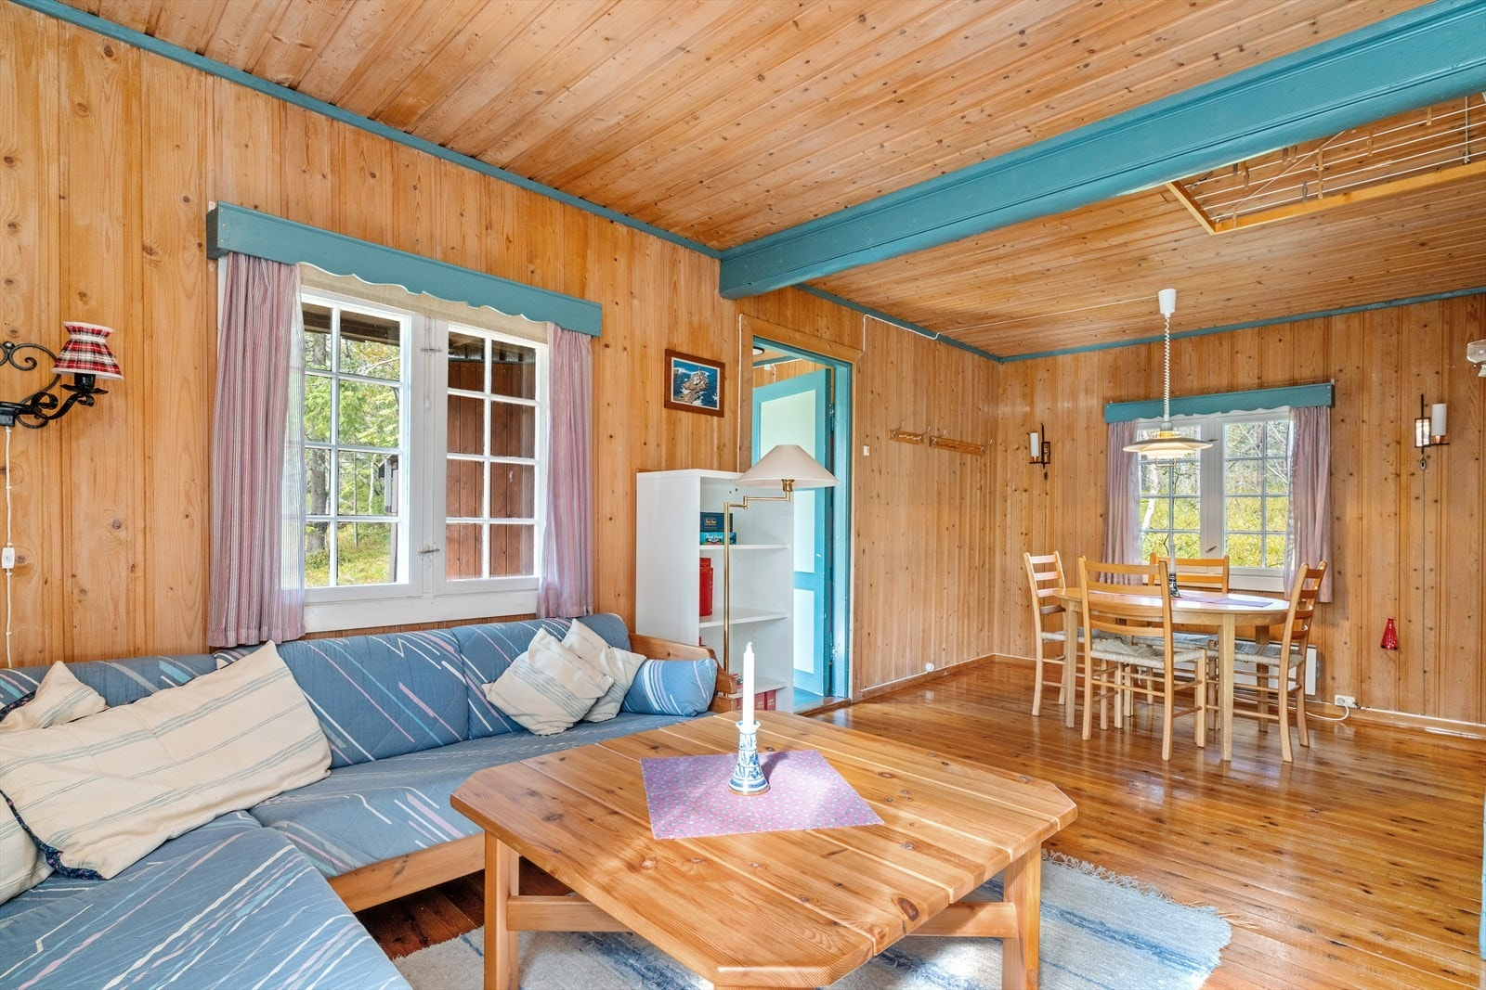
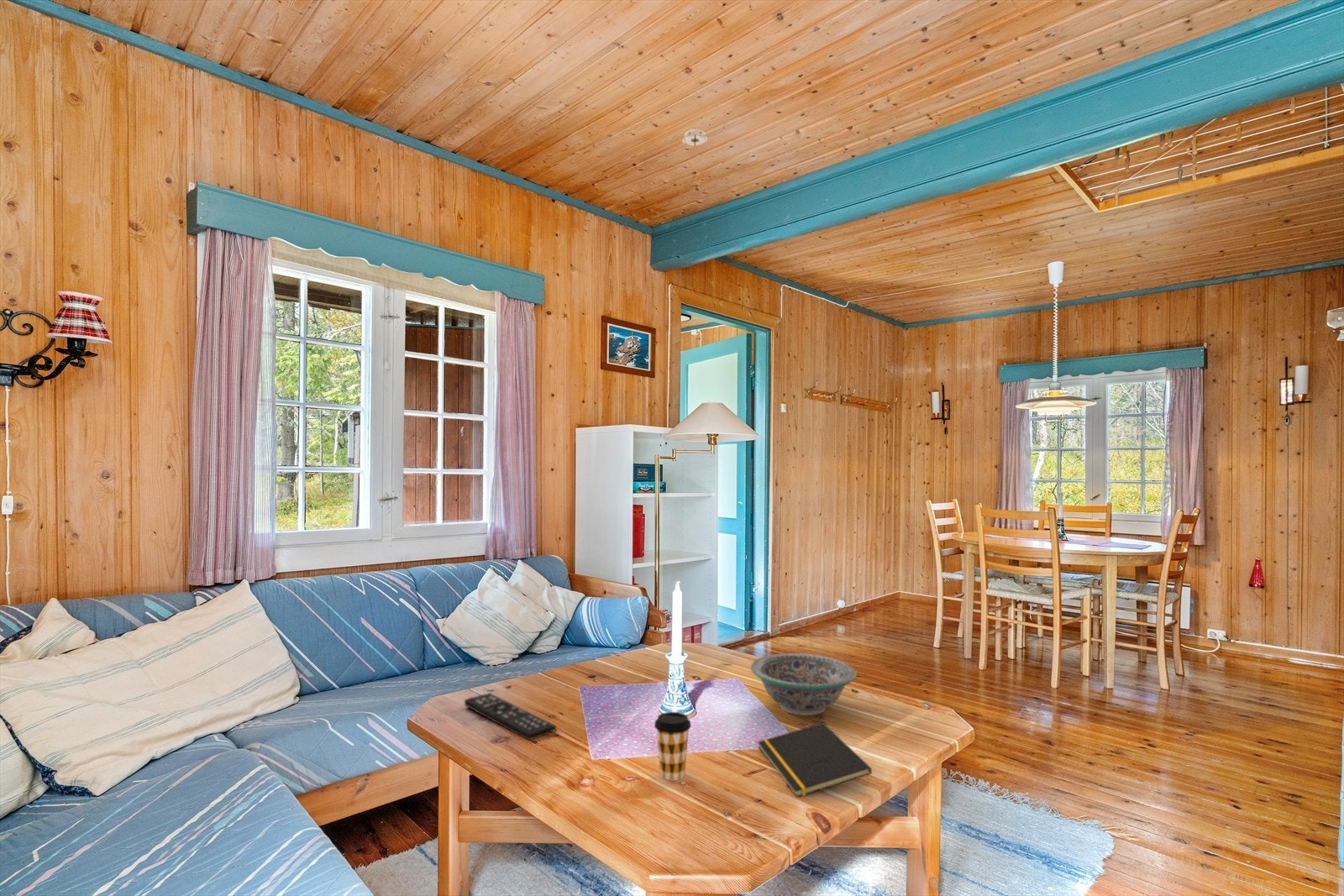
+ decorative bowl (802, 688)
+ smoke detector (694, 138)
+ remote control (507, 714)
+ coffee cup (672, 746)
+ notepad (811, 757)
